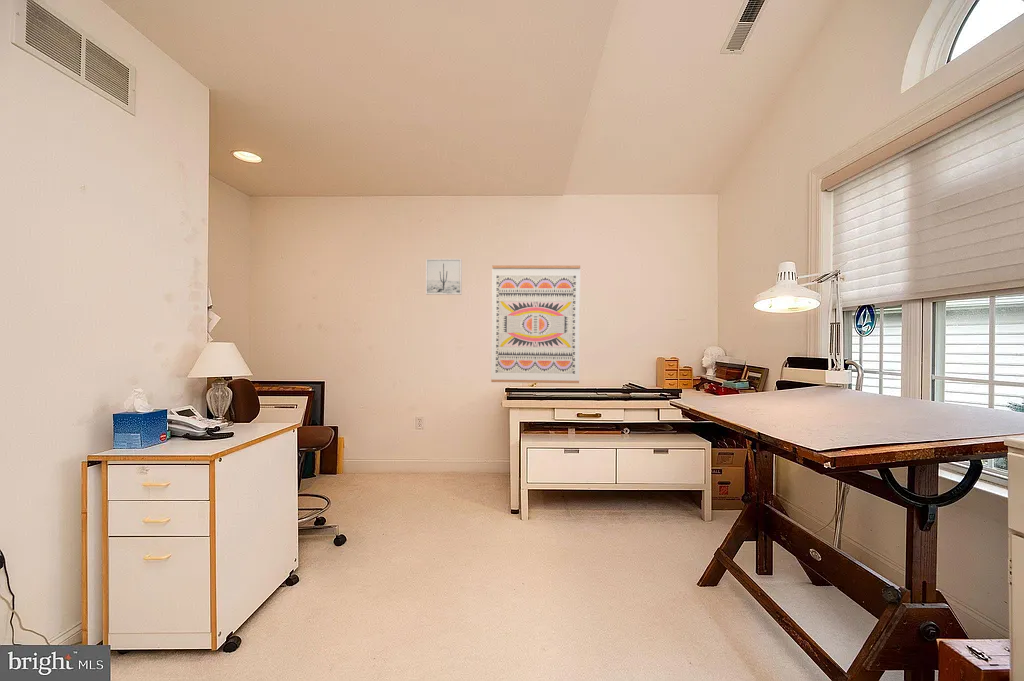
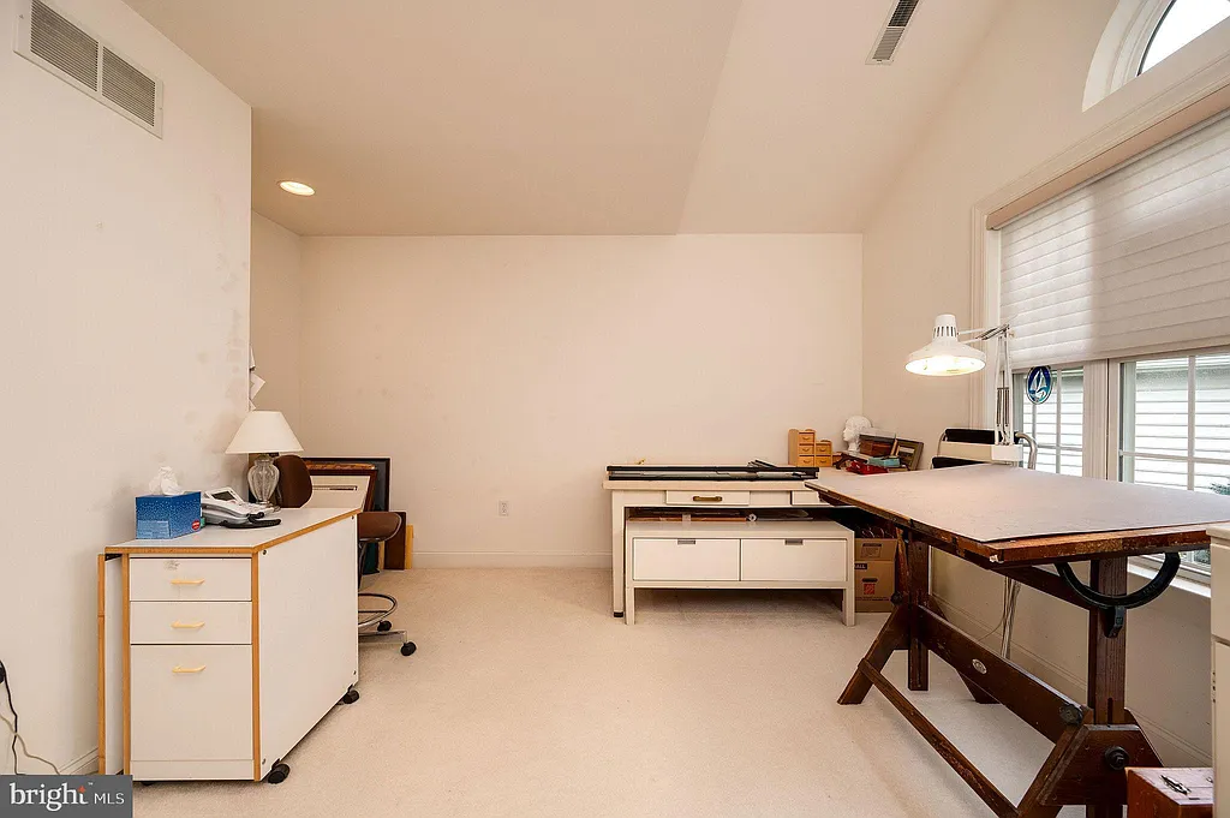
- wall art (535, 324)
- wall art (443, 276)
